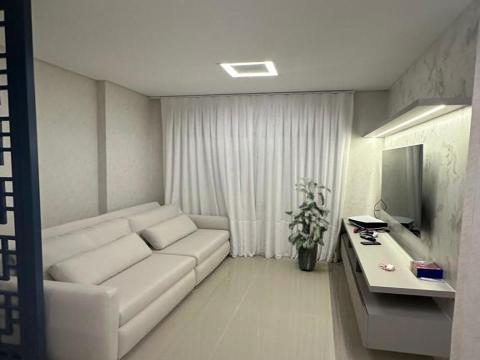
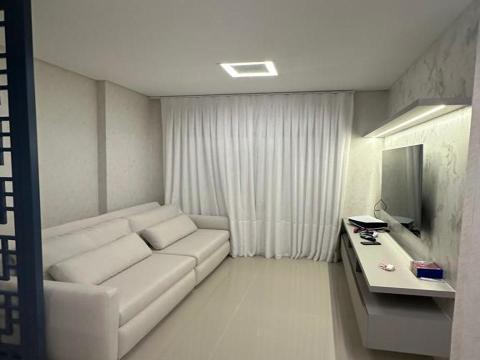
- indoor plant (306, 222)
